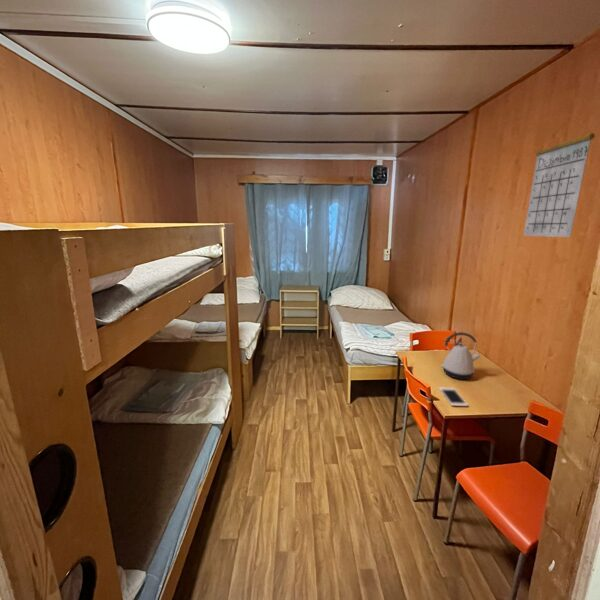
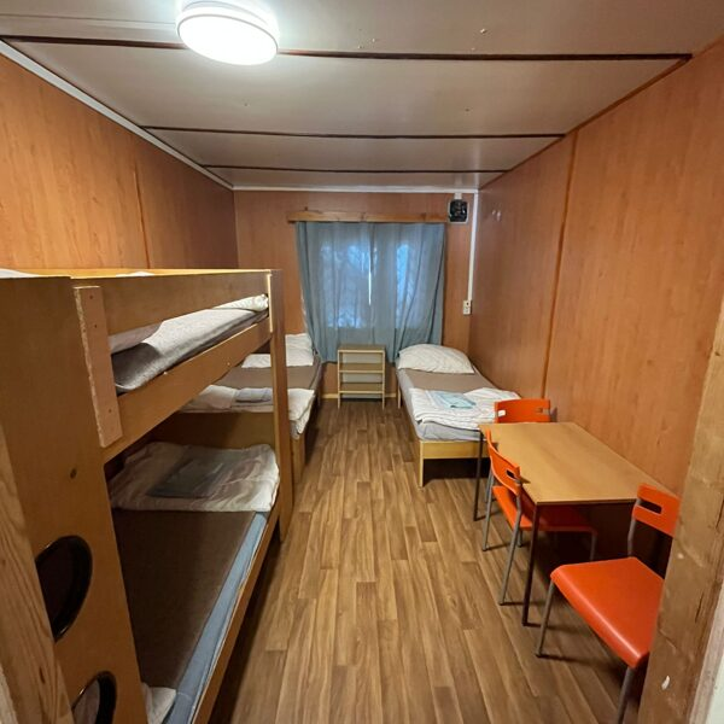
- cell phone (452, 396)
- kettle (461, 353)
- calendar (555, 180)
